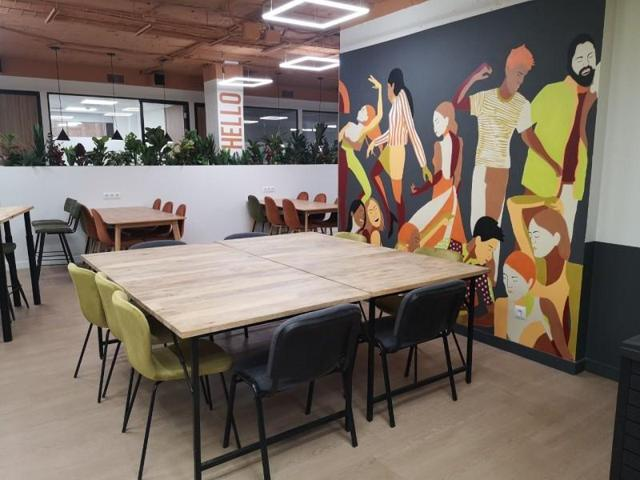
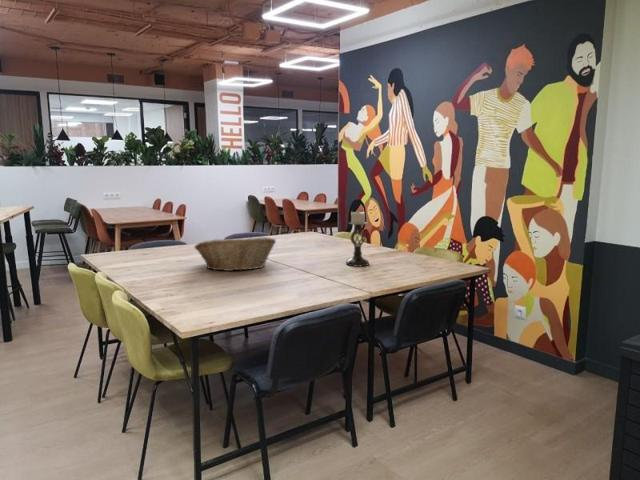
+ fruit basket (236, 250)
+ candle holder (357, 237)
